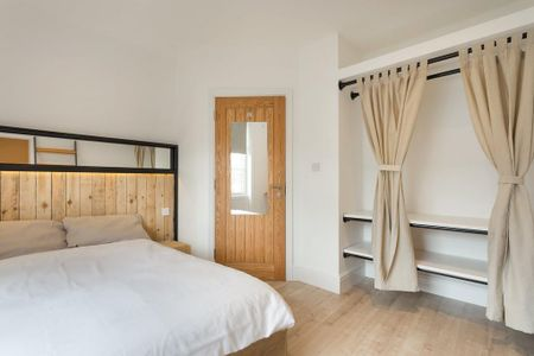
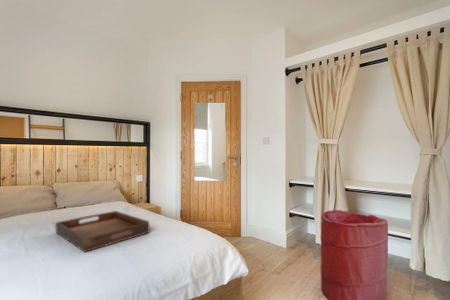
+ serving tray (103, 227)
+ laundry hamper (352, 253)
